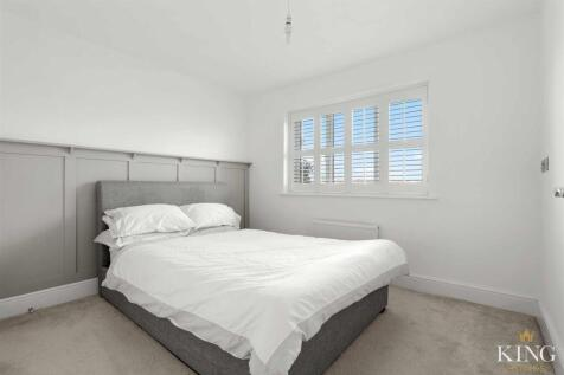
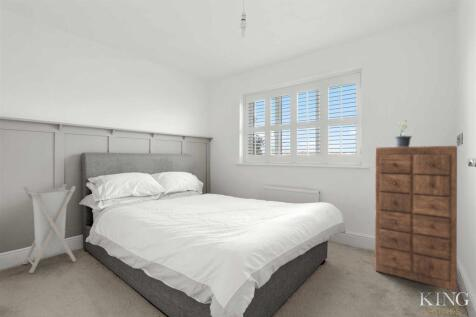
+ dresser (414, 208)
+ laundry hamper (49, 224)
+ potted plant (404, 134)
